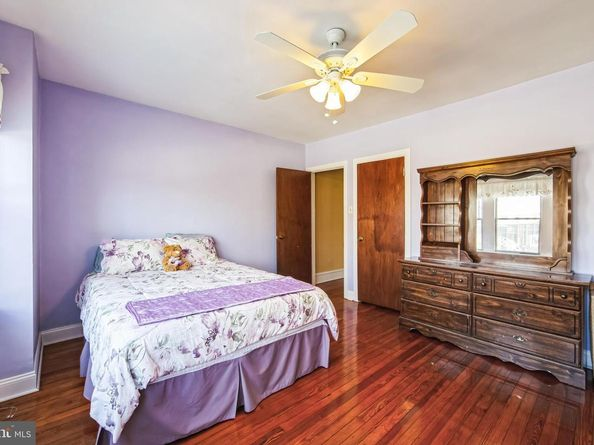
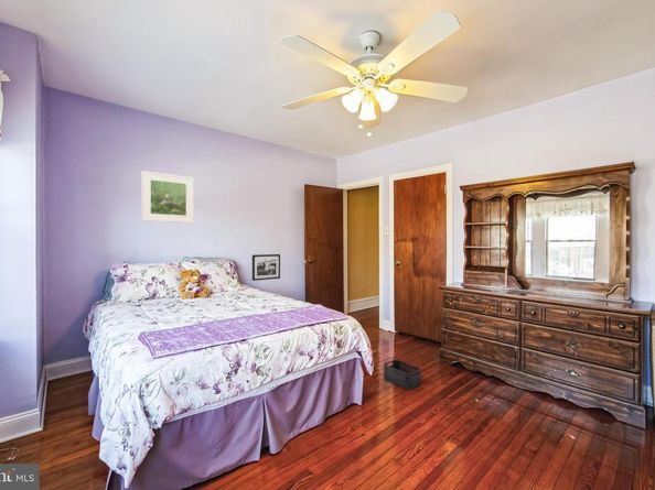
+ storage bin (401, 373)
+ picture frame (266, 266)
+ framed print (169, 198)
